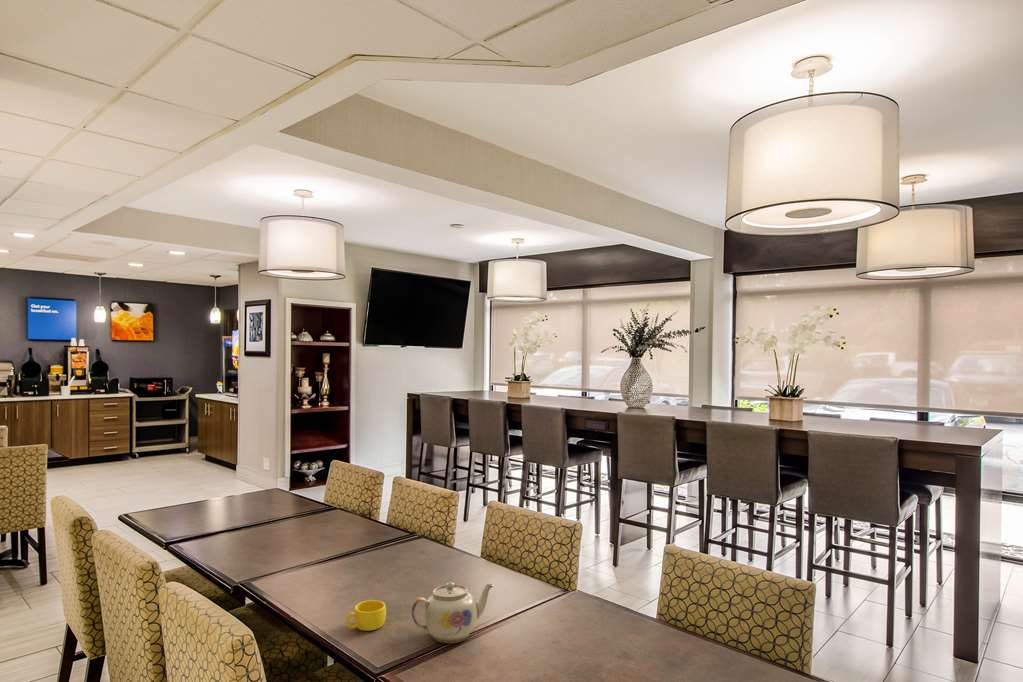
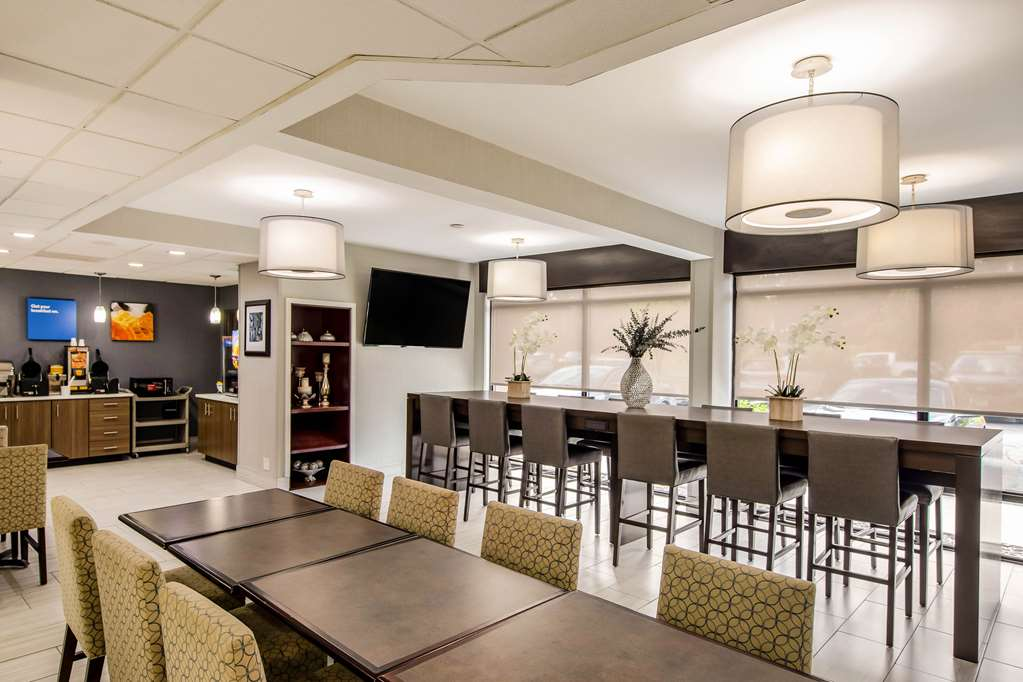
- teapot (452, 608)
- cup (365, 617)
